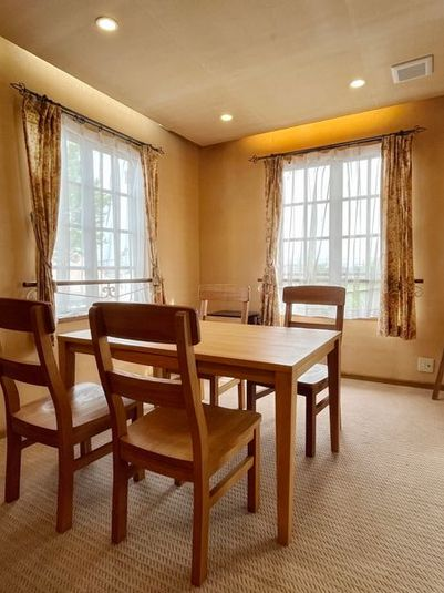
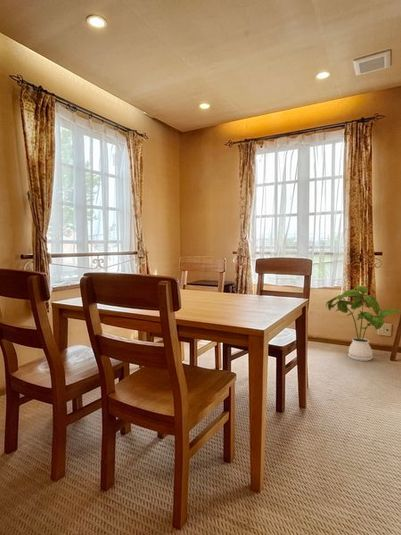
+ house plant (361, 324)
